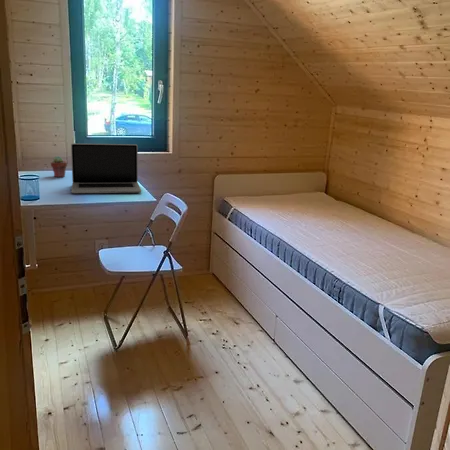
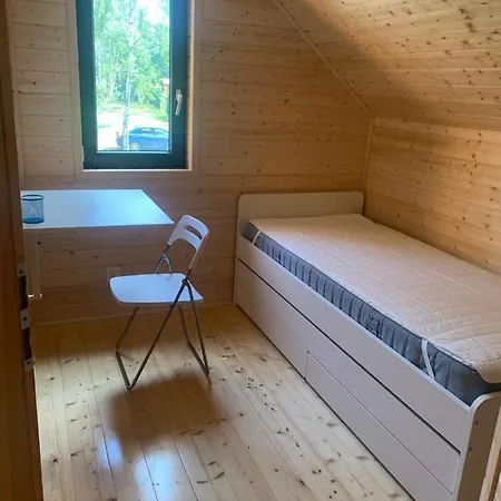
- laptop (106, 168)
- potted succulent (58, 166)
